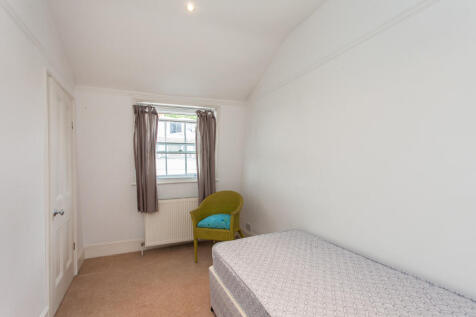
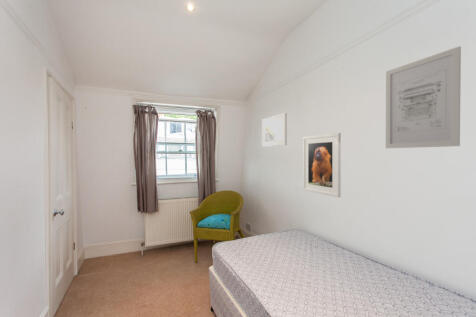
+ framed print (320, 164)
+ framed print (273, 131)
+ wall art (418, 104)
